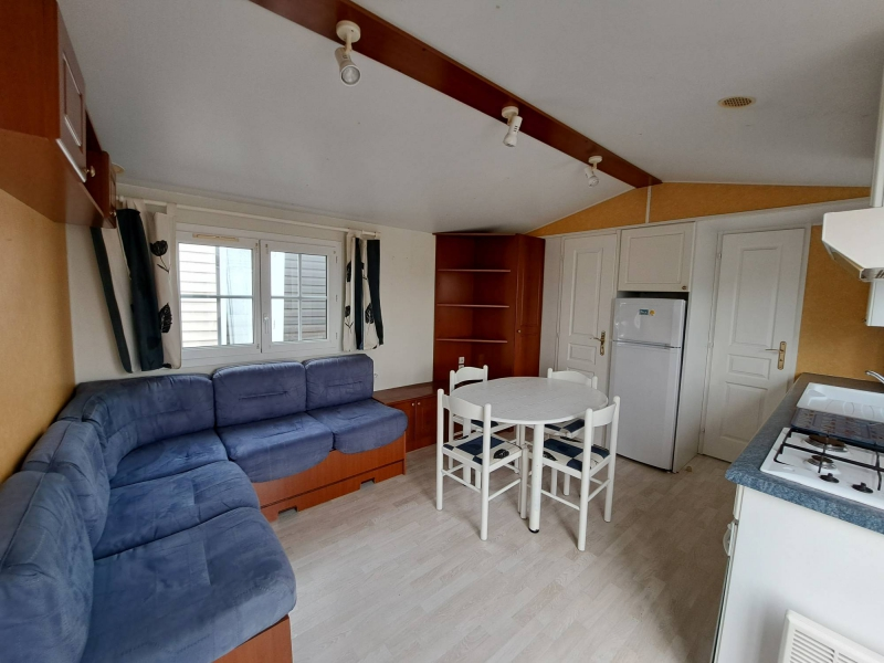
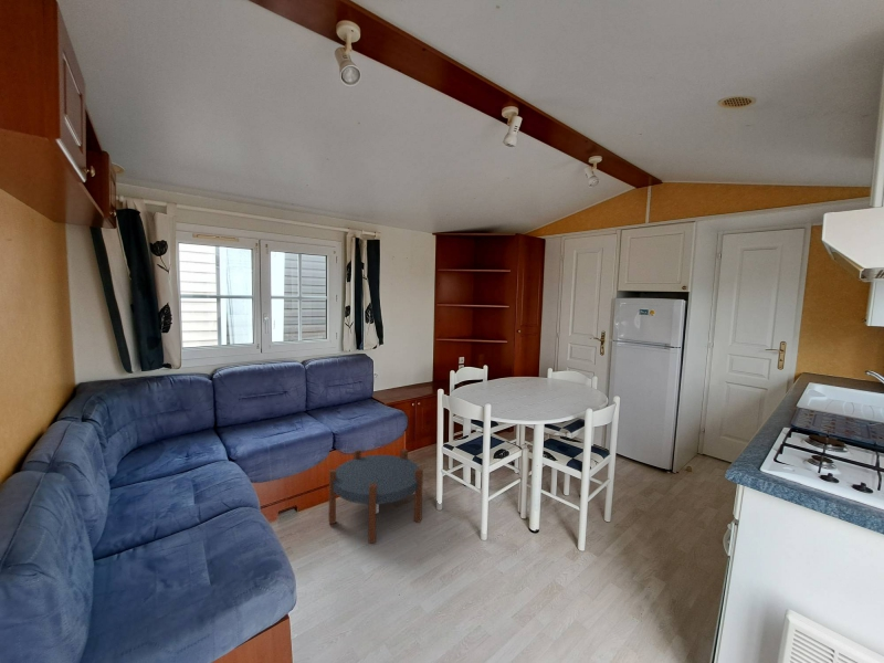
+ side table (376, 487)
